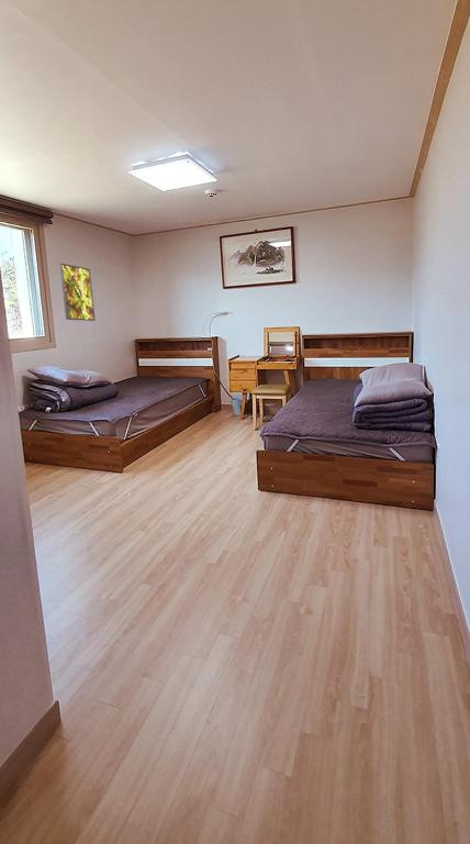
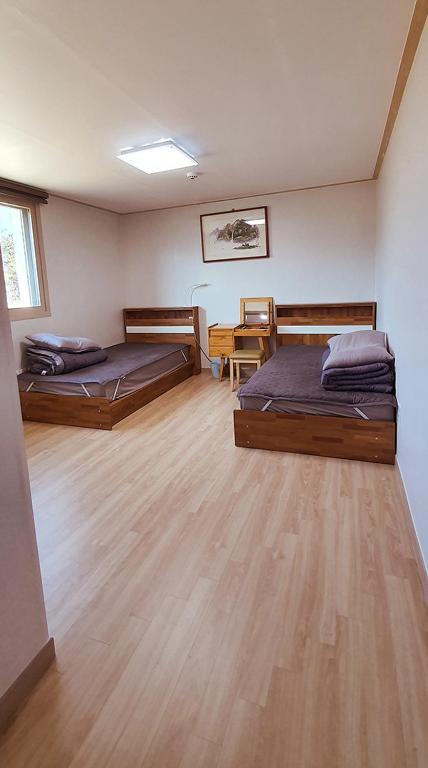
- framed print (78, 293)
